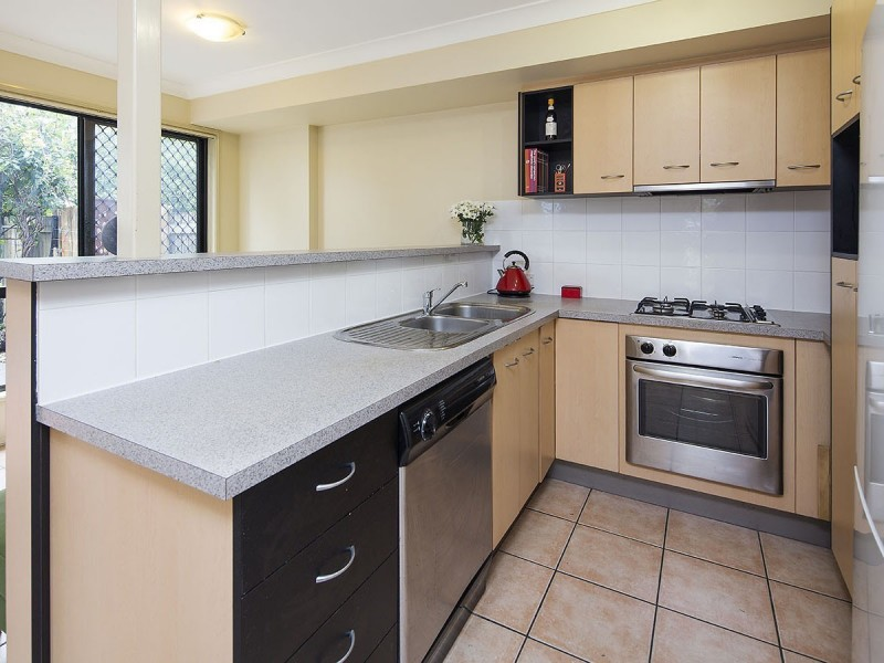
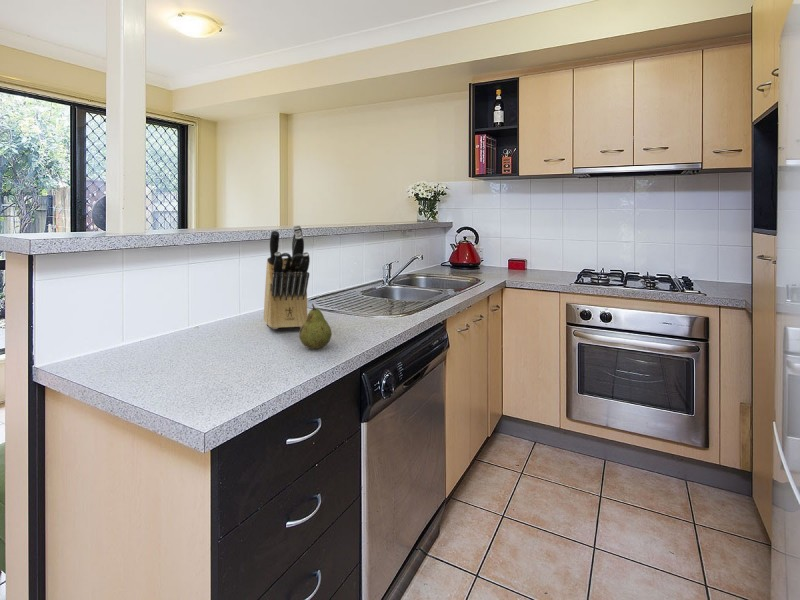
+ fruit (315, 326)
+ knife block (285, 278)
